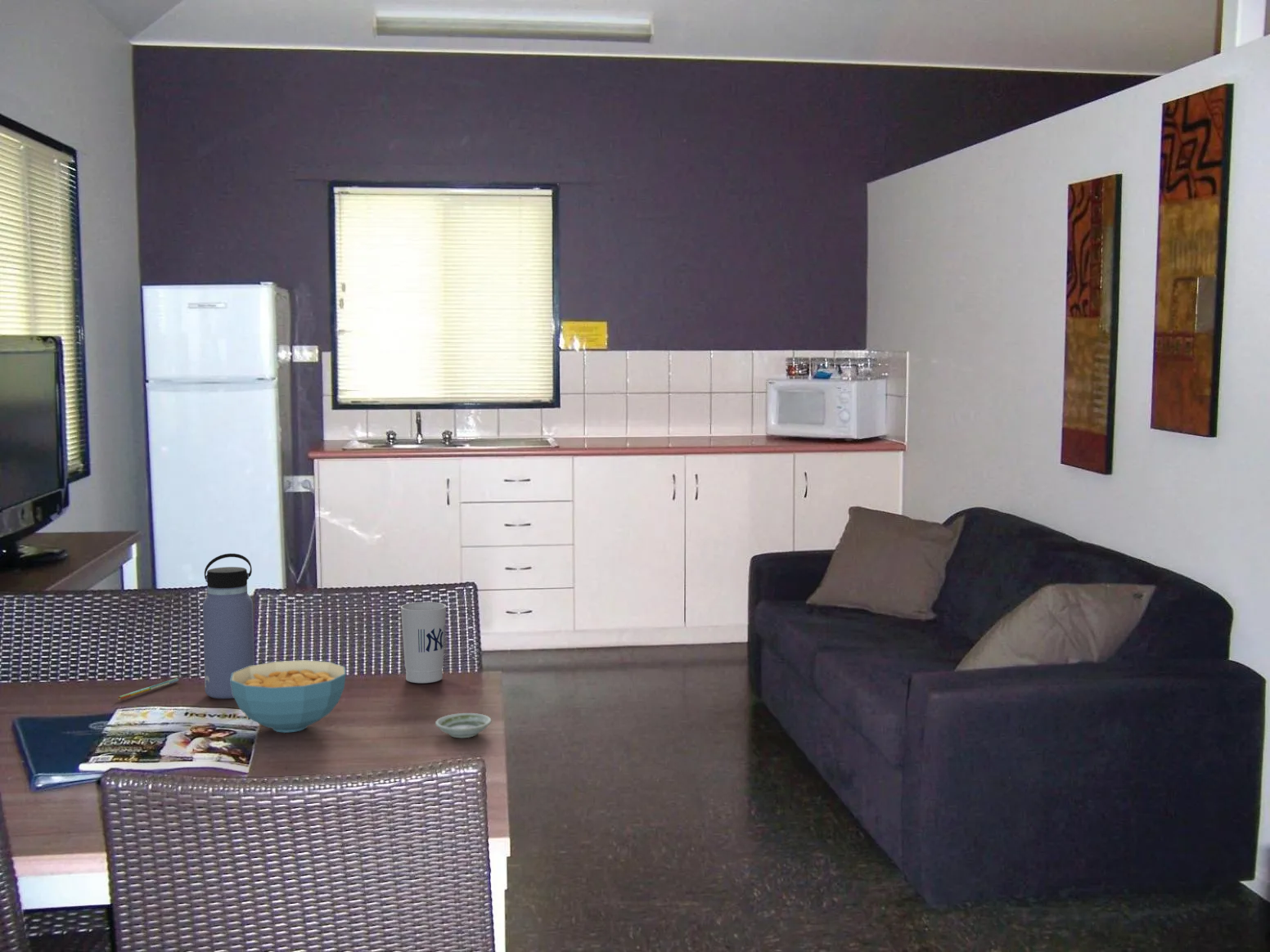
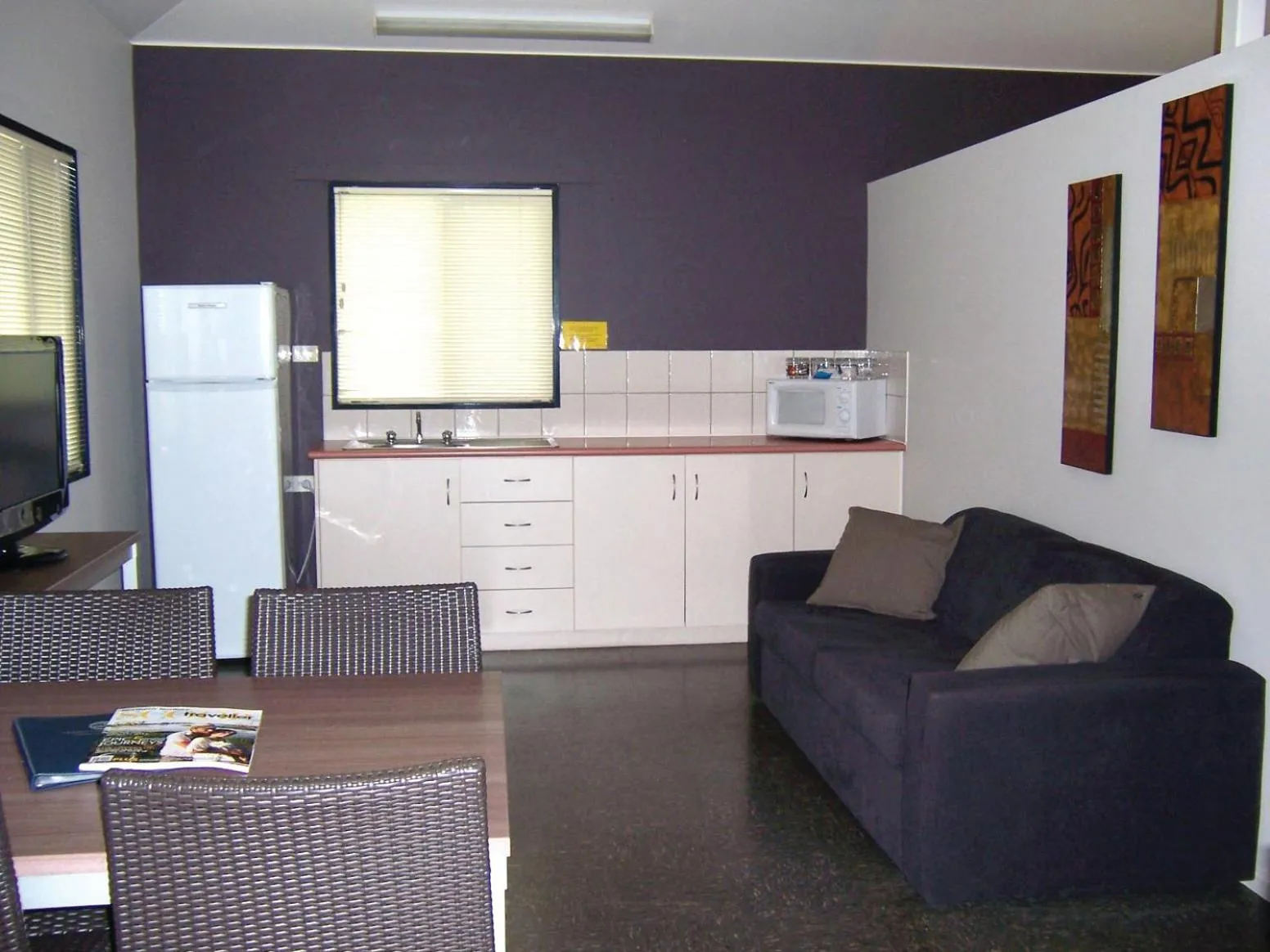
- saucer (463, 726)
- water bottle (228, 622)
- cereal bowl (289, 700)
- pen (149, 688)
- cup (424, 642)
